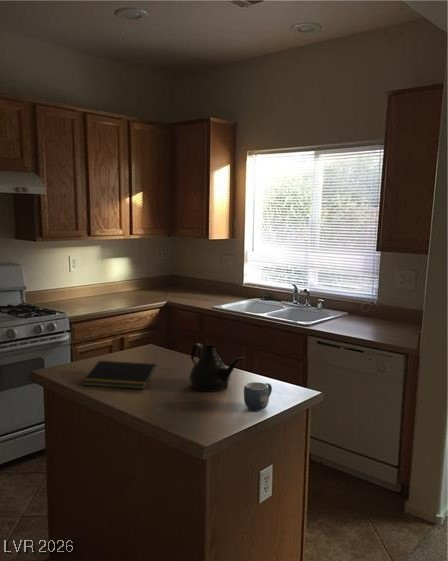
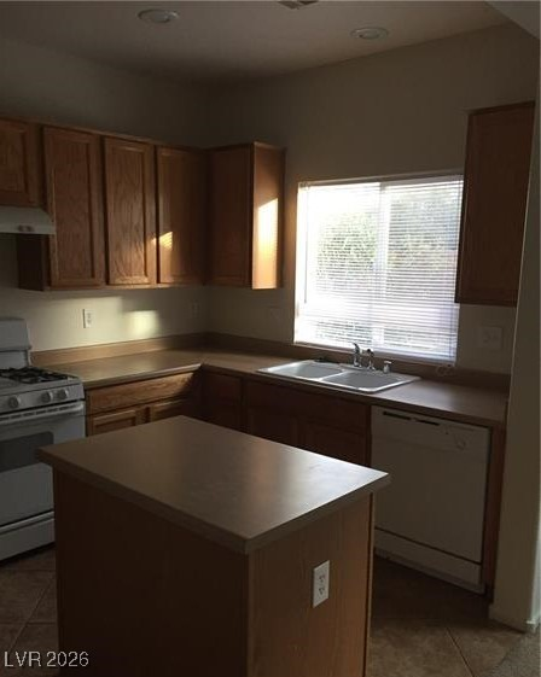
- mug (259, 395)
- notepad (120, 374)
- teapot (215, 368)
